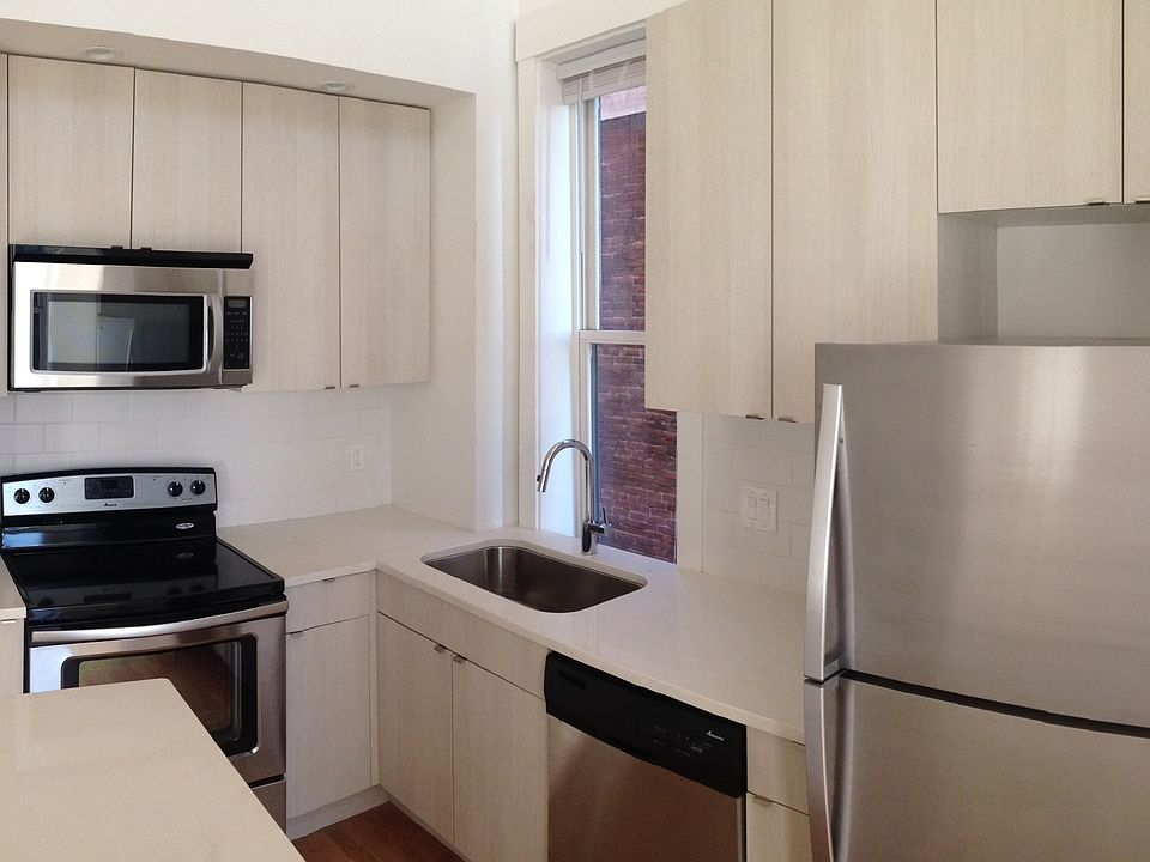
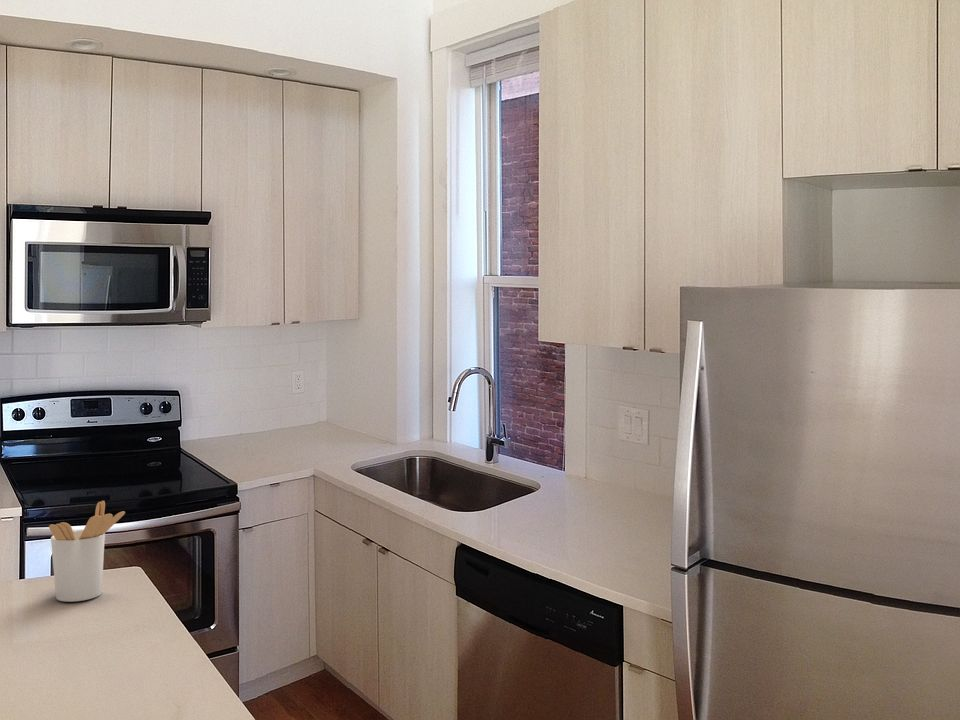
+ utensil holder (87, 551)
